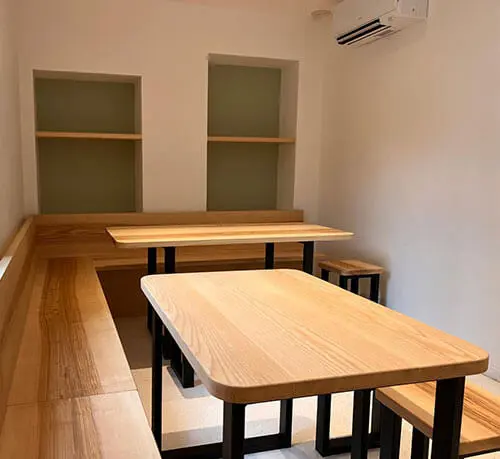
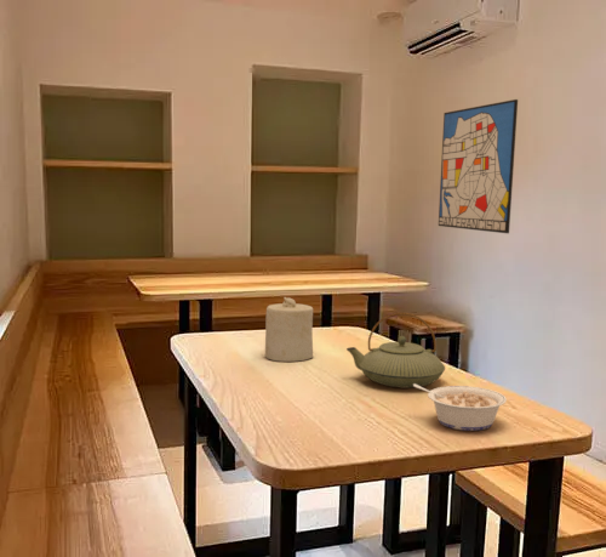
+ teapot (395, 346)
+ wall art (474, 169)
+ candle (290, 326)
+ legume (463, 407)
